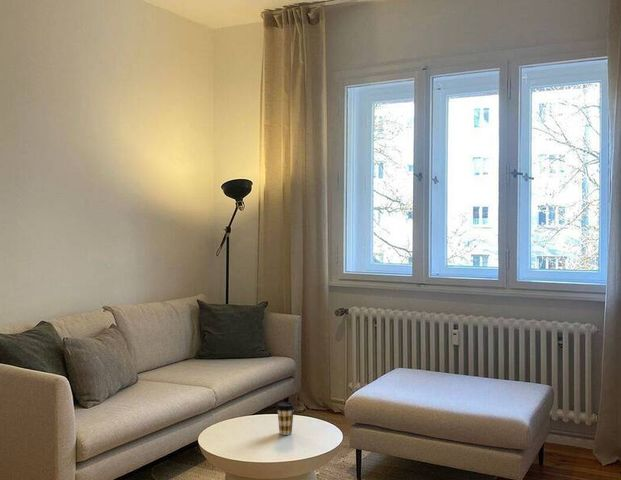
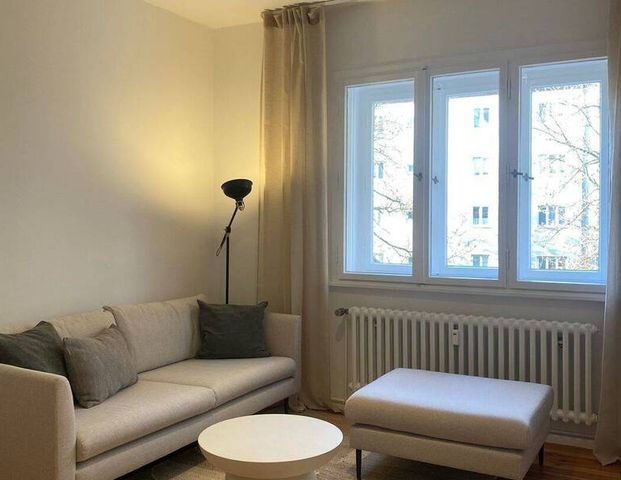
- coffee cup (285, 418)
